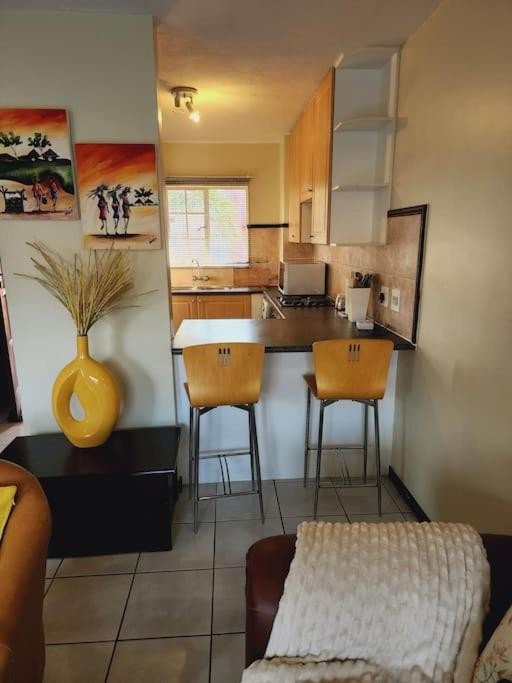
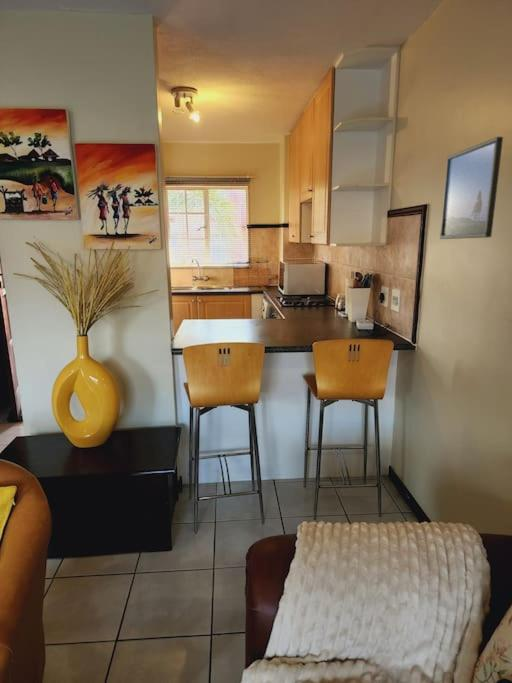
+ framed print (467, 193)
